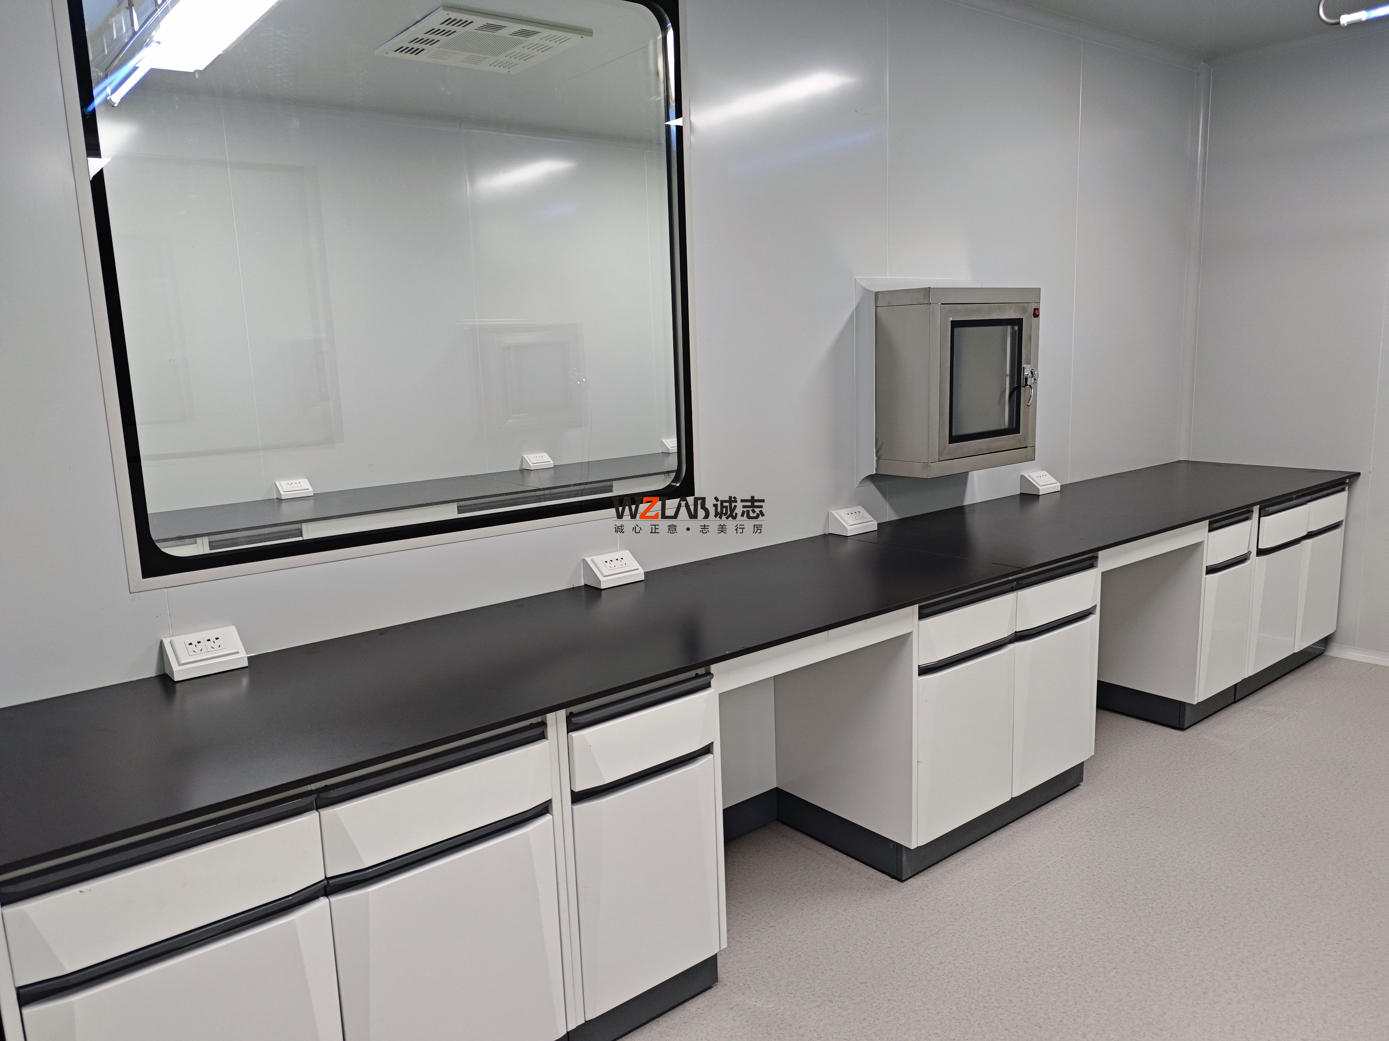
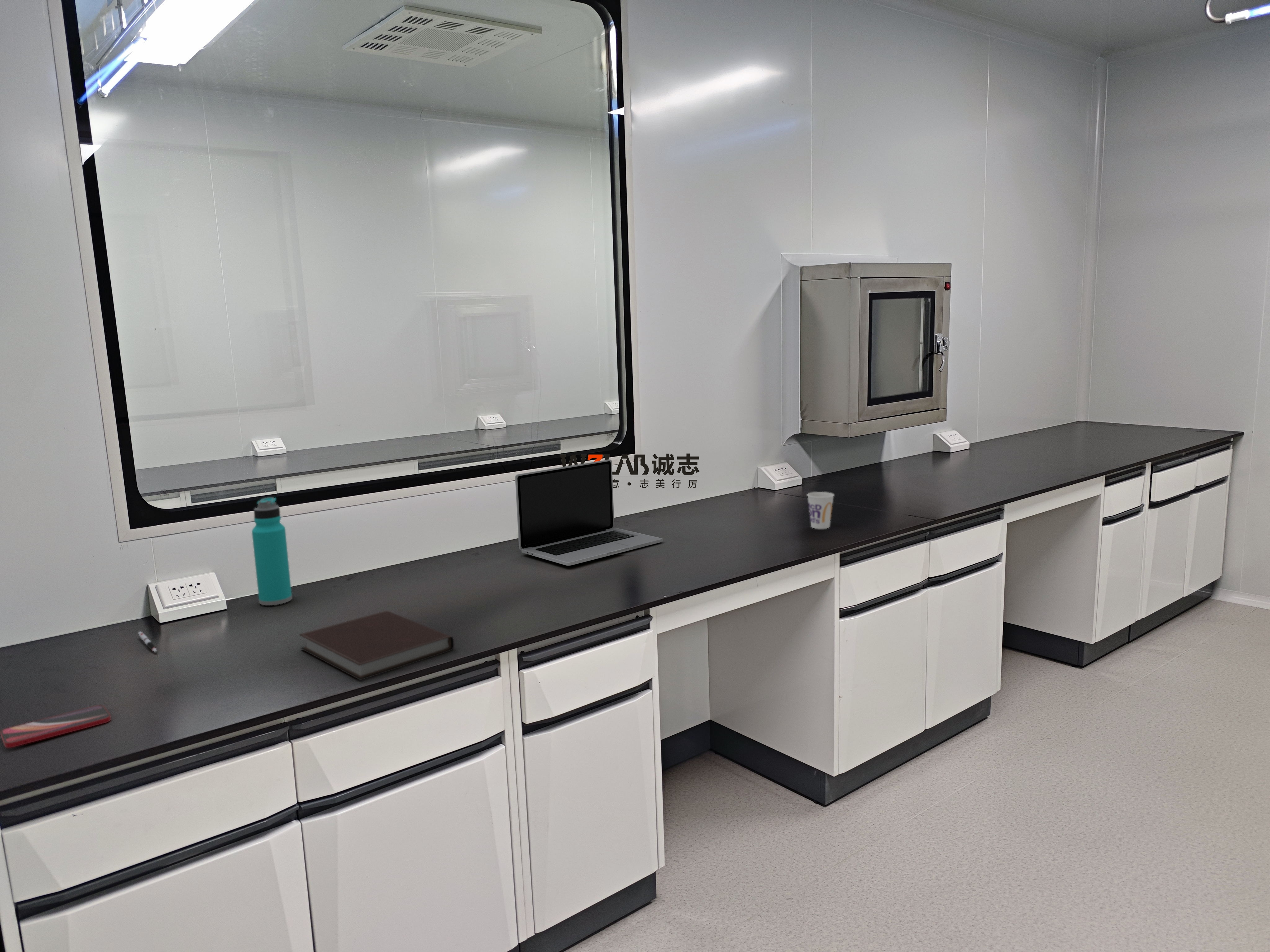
+ cup (820, 510)
+ pen (148, 642)
+ notebook (376, 642)
+ smartphone (56, 725)
+ laptop (591, 510)
+ water bottle (271, 551)
